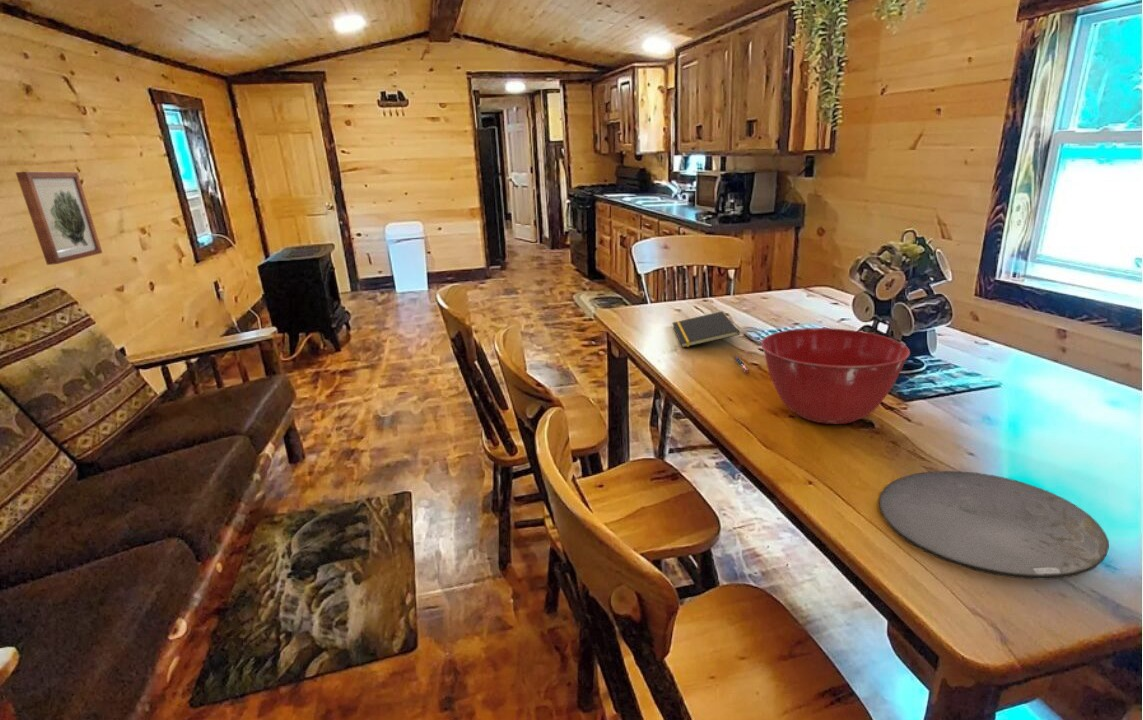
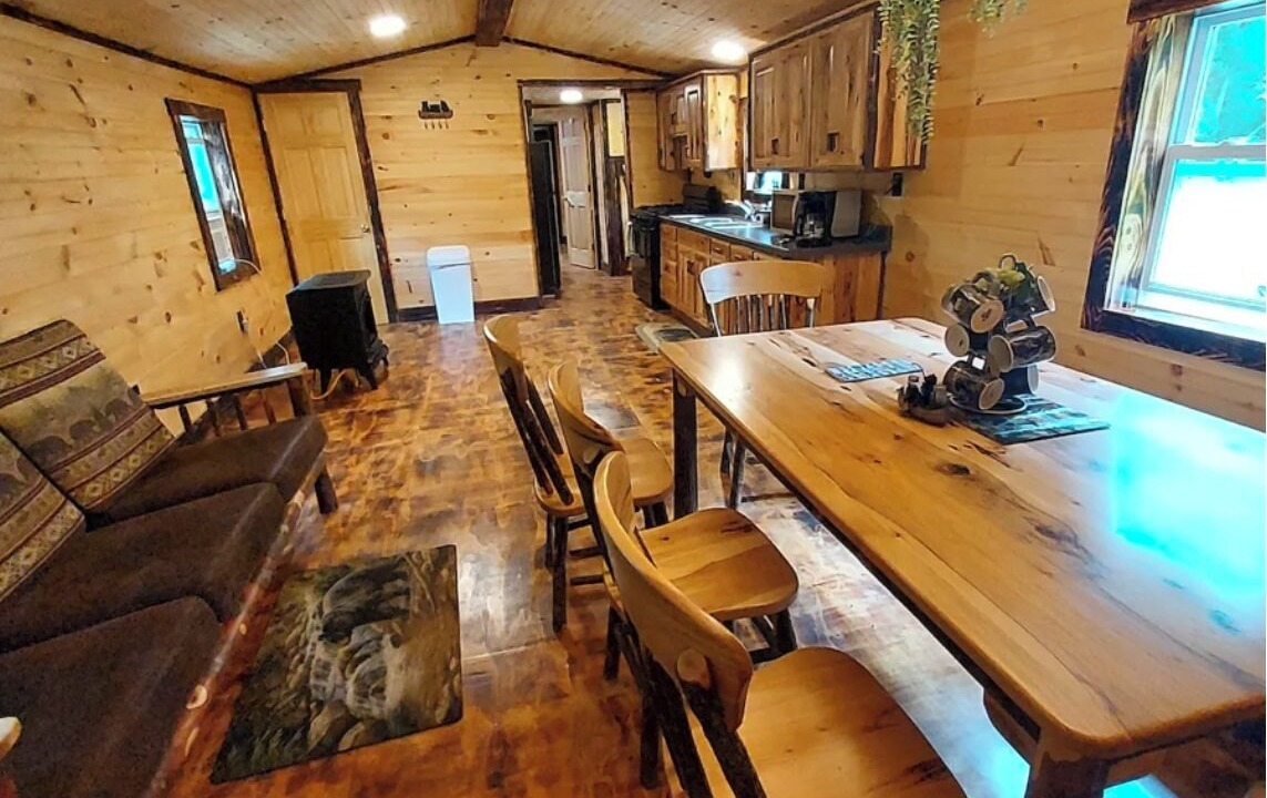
- wall art (63, 216)
- notepad (703, 328)
- mixing bowl (828, 378)
- plate (983, 517)
- pen (741, 363)
